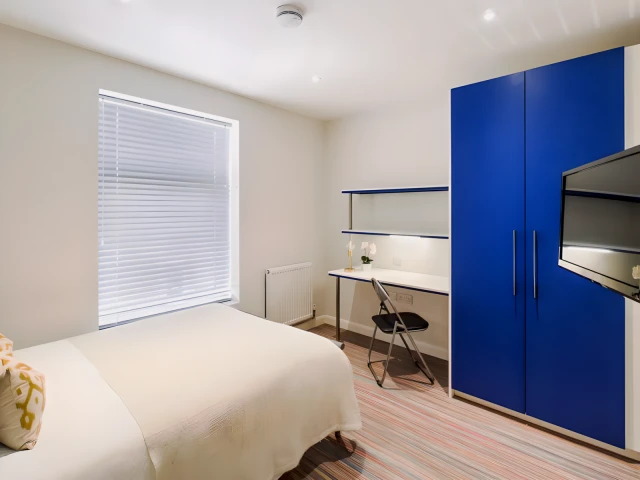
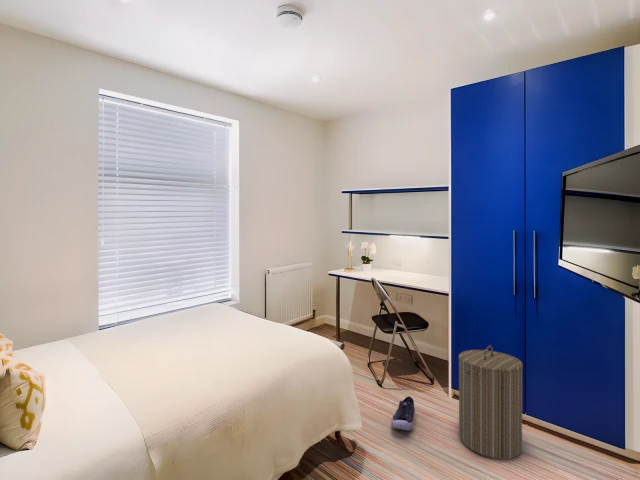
+ laundry hamper (489, 393)
+ shoe (404, 413)
